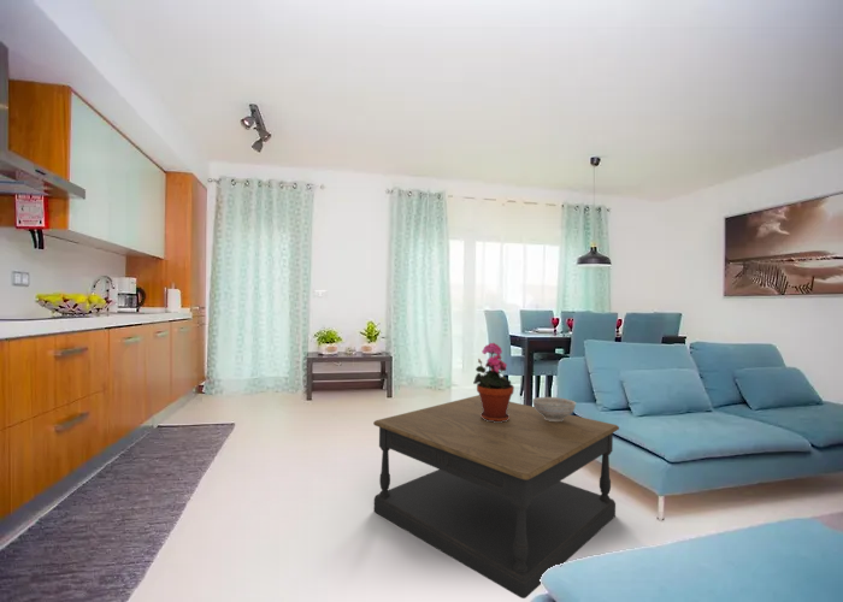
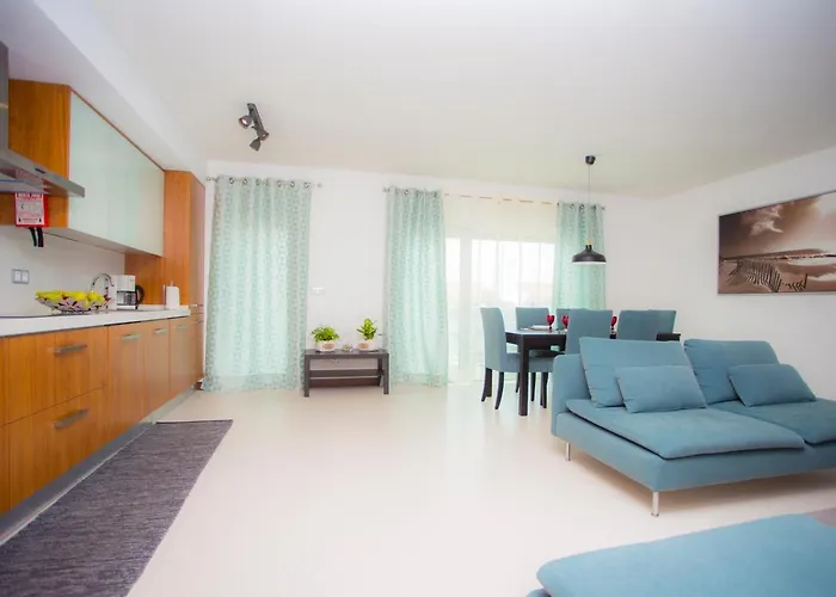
- decorative bowl (553, 409)
- coffee table (495, 467)
- potted plant (493, 379)
